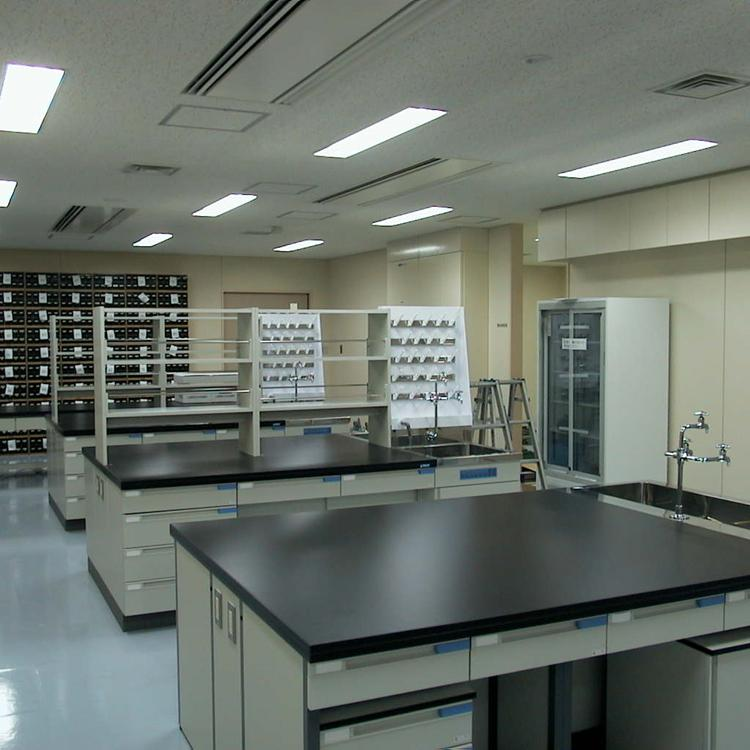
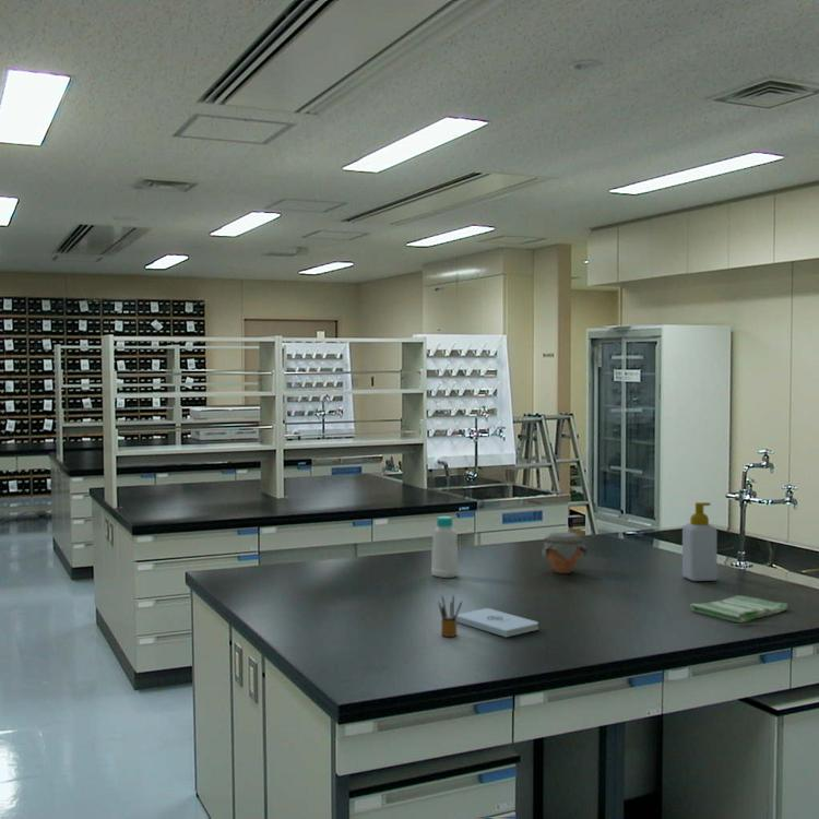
+ dish towel (738, 606)
+ pencil box (450, 615)
+ jar (562, 553)
+ notepad (496, 621)
+ bottle (444, 546)
+ soap bottle (699, 541)
